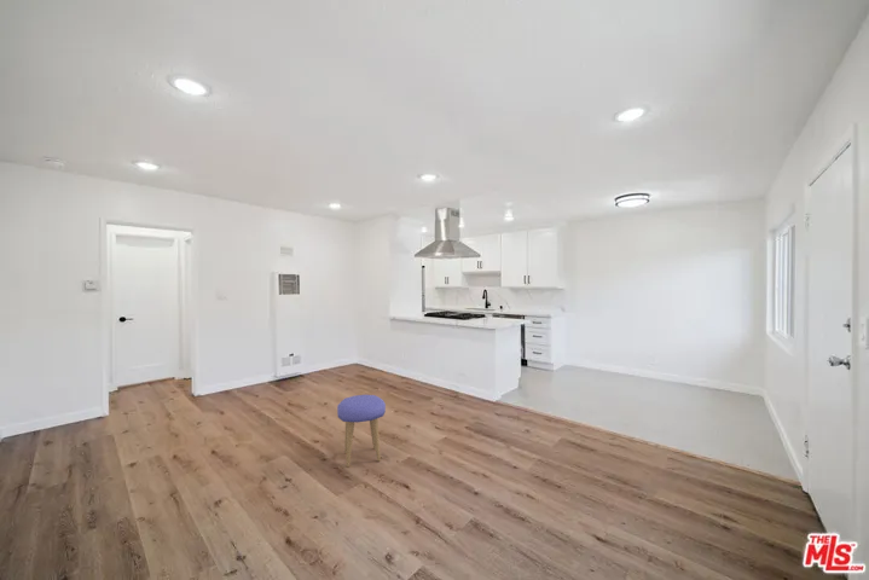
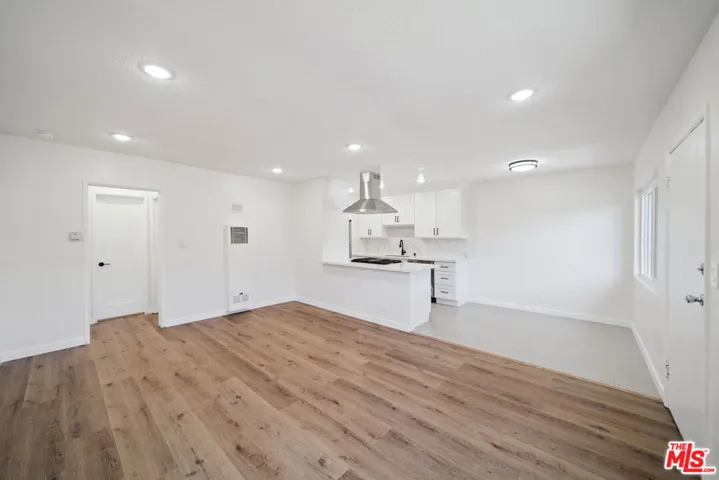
- stool (361, 420)
